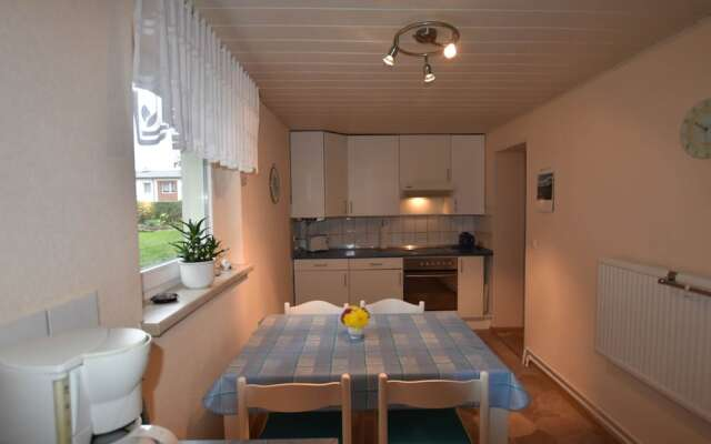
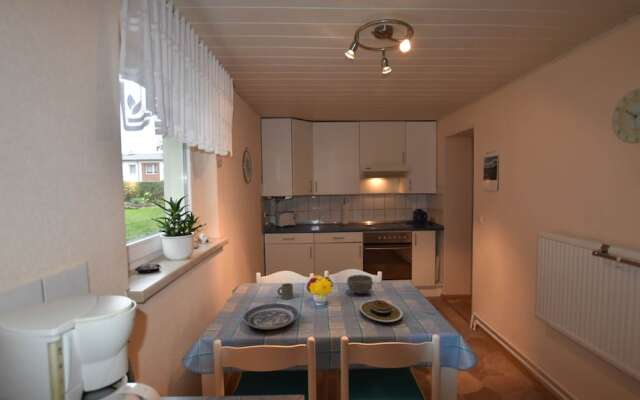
+ bowl (360, 285)
+ plate (380, 308)
+ plate (271, 317)
+ mug (285, 291)
